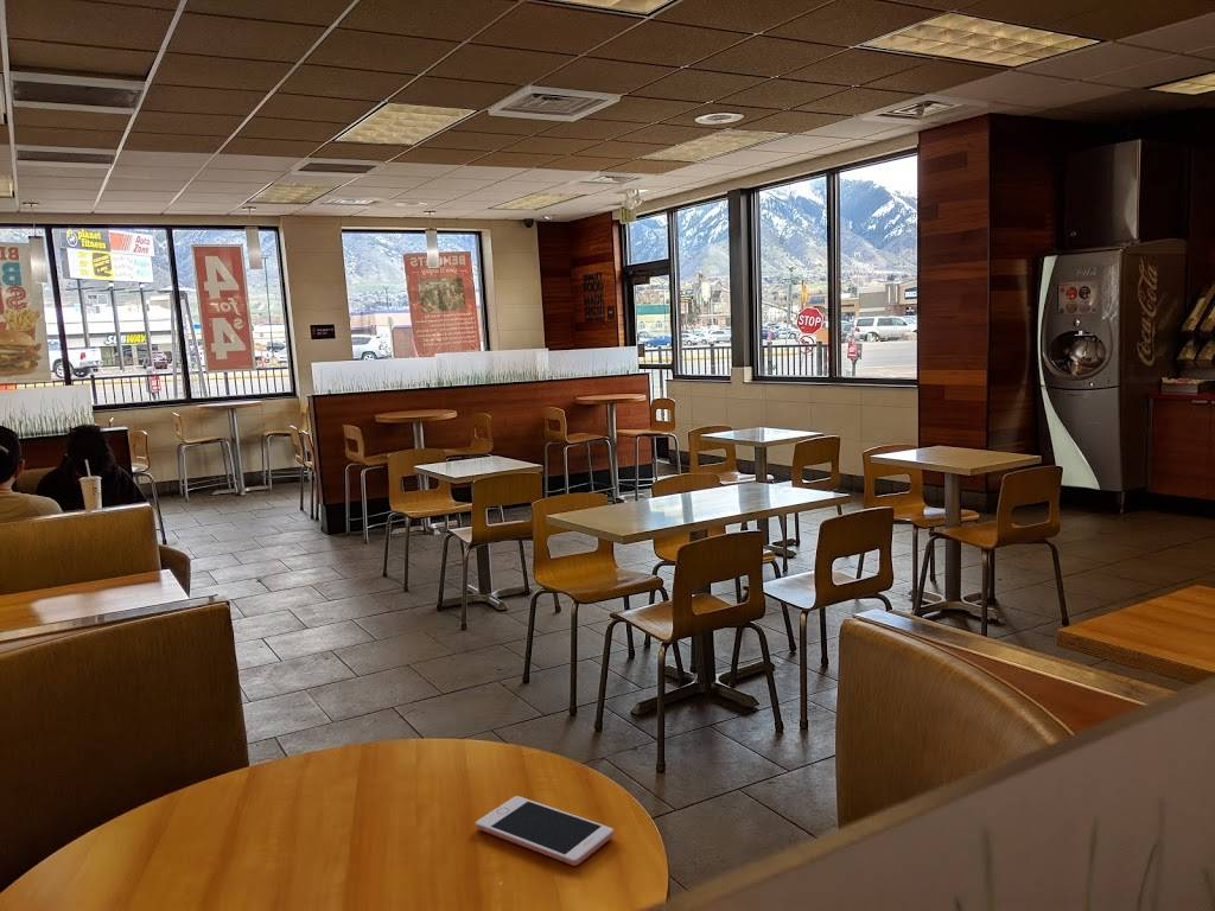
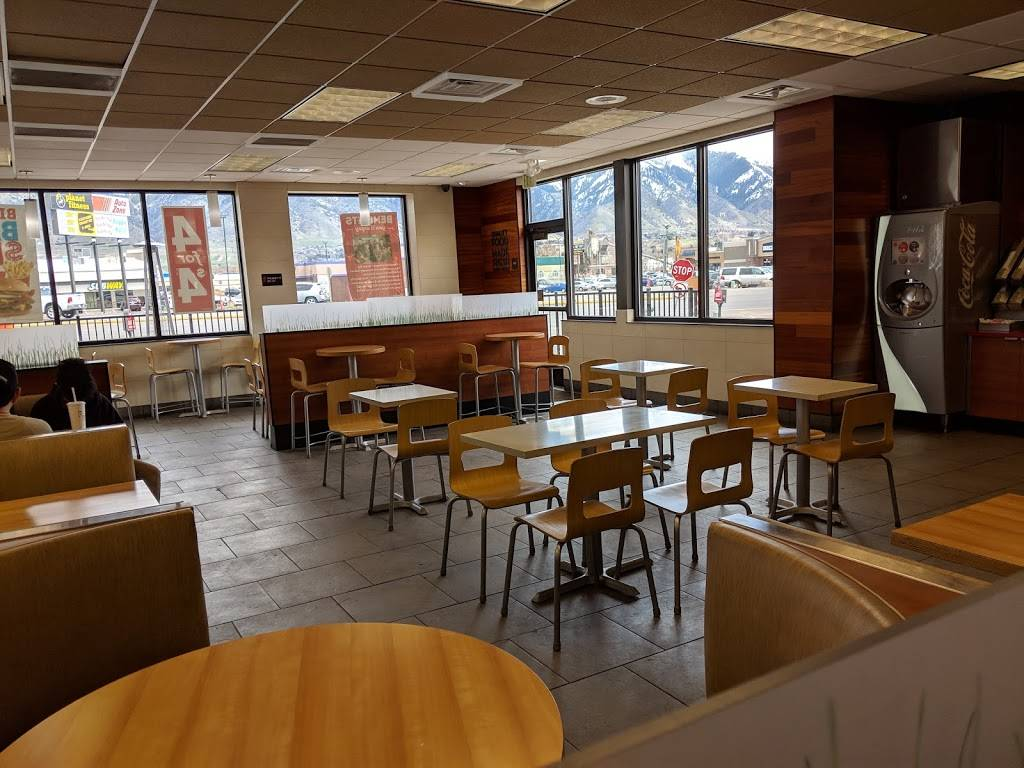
- cell phone (543, 828)
